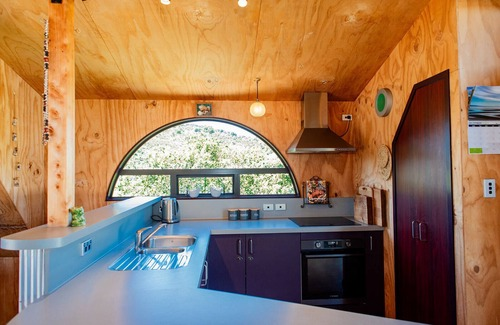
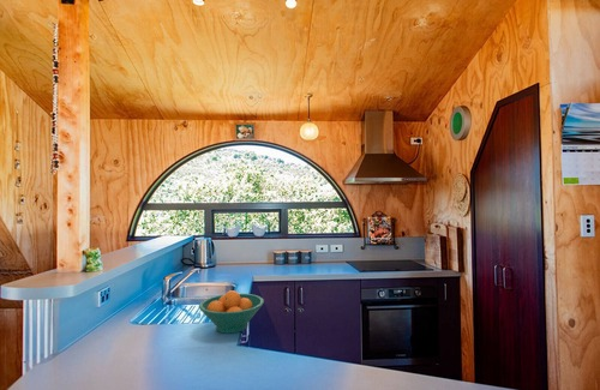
+ fruit bowl (232, 308)
